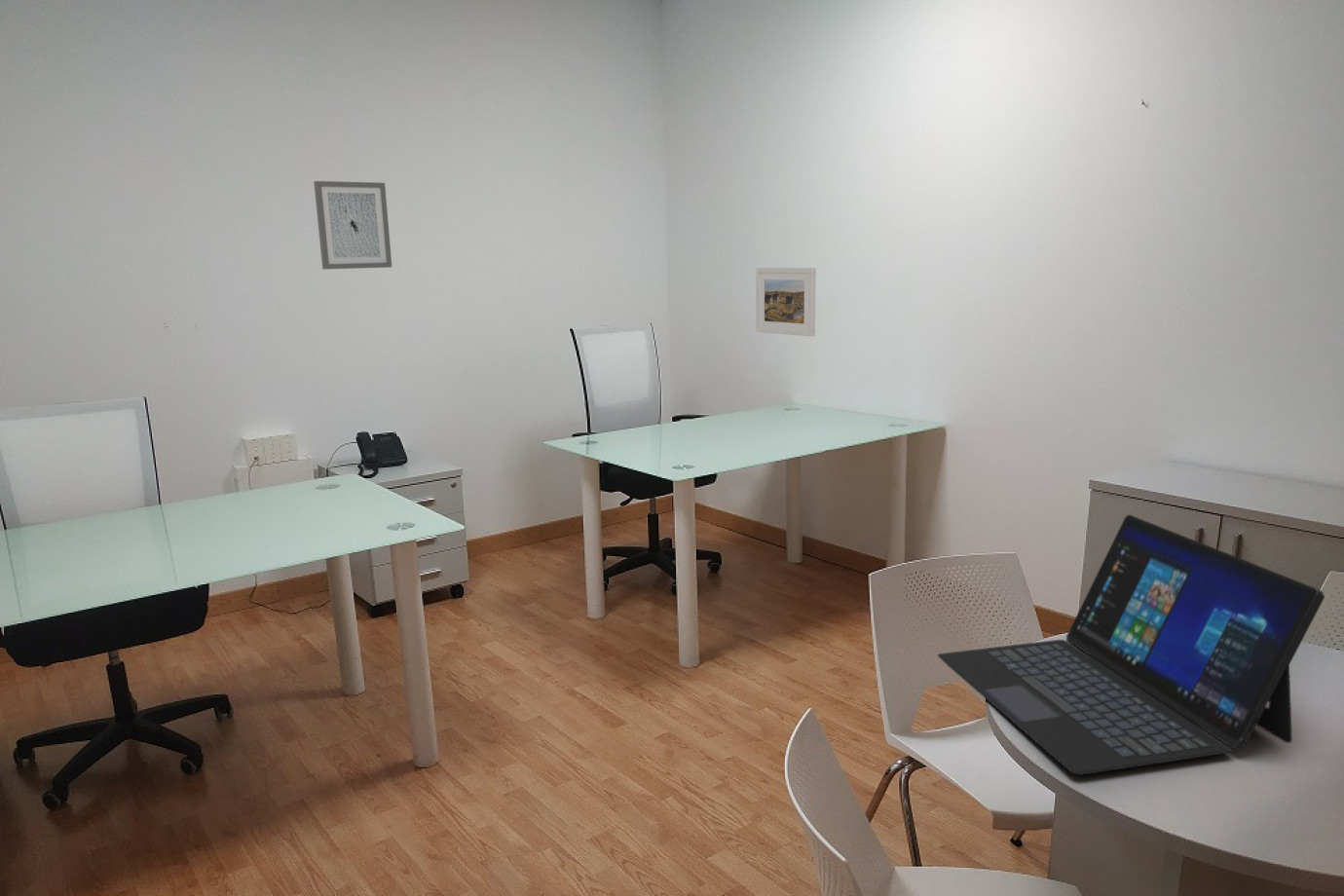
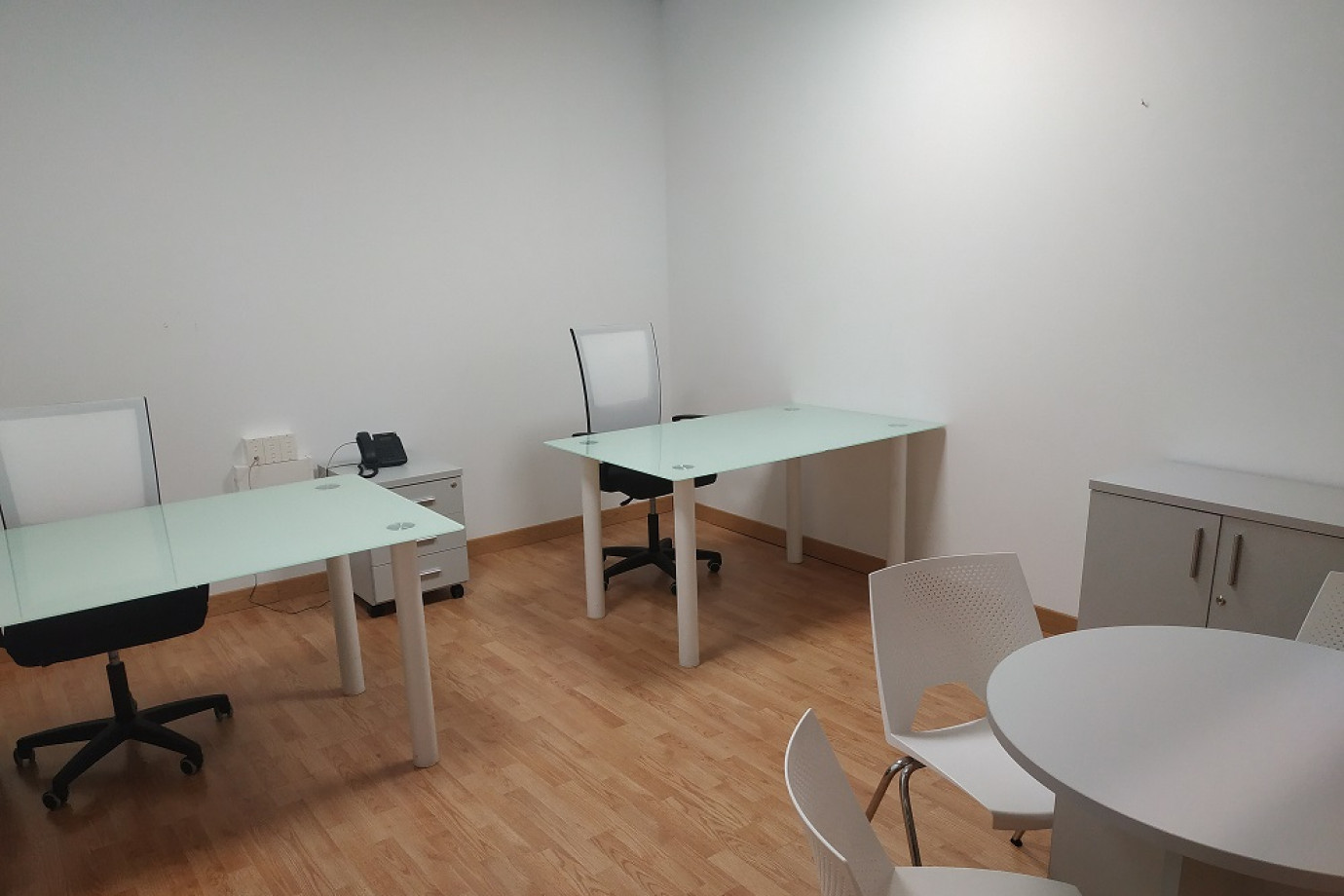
- laptop (1107, 627)
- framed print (784, 301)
- wall art (354, 225)
